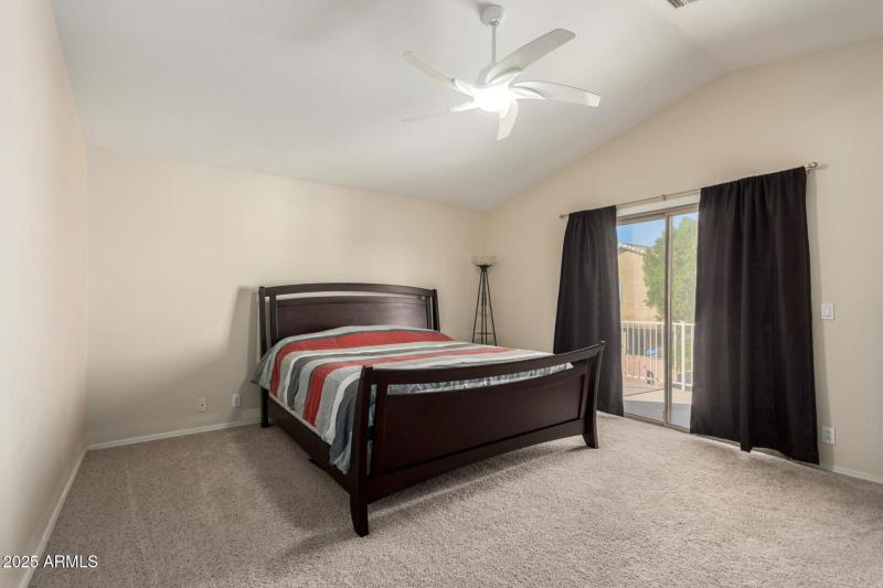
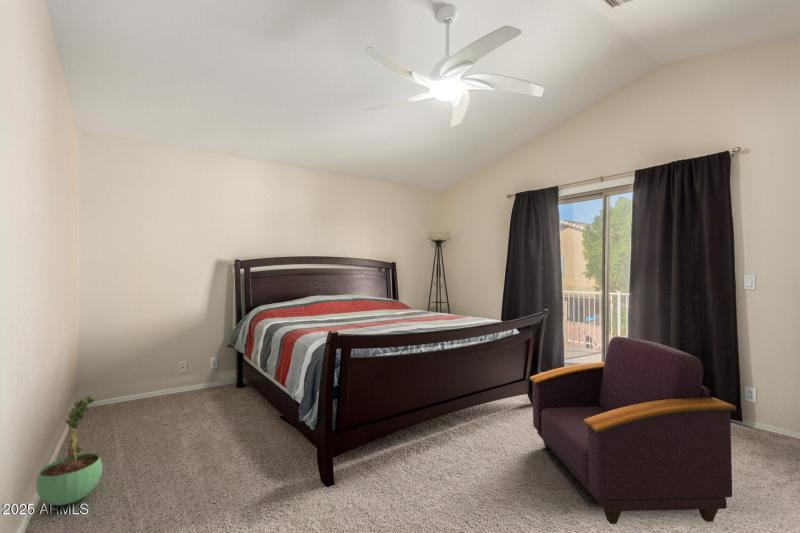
+ potted plant (71, 449)
+ armchair (613, 409)
